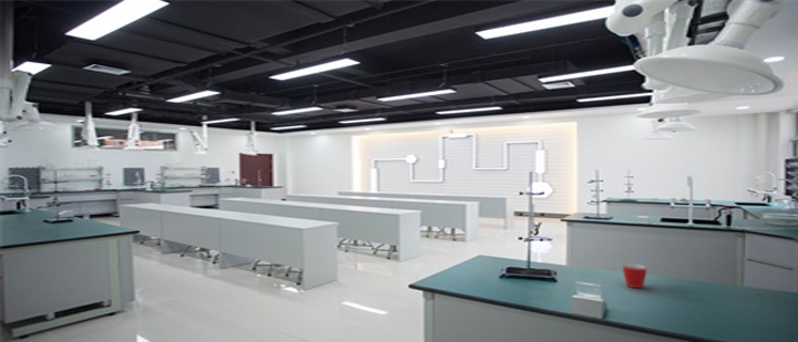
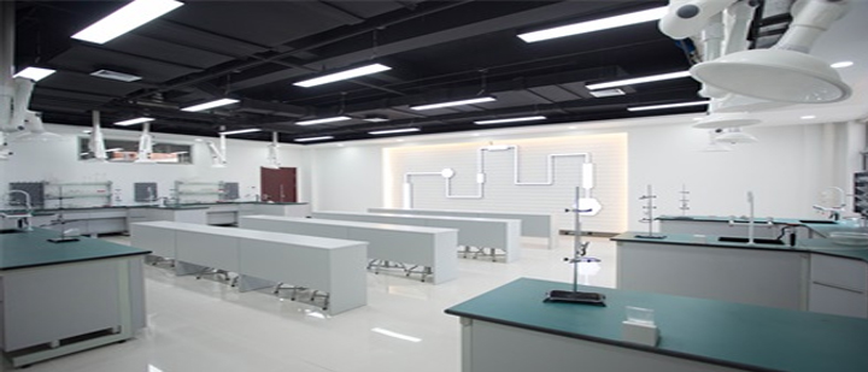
- mug (635, 274)
